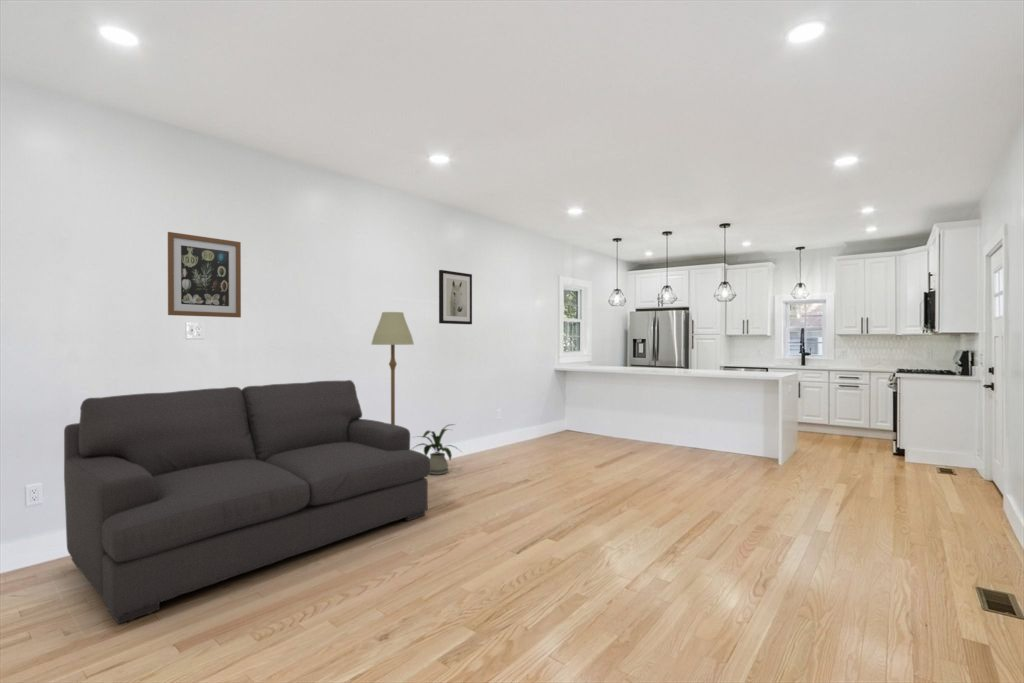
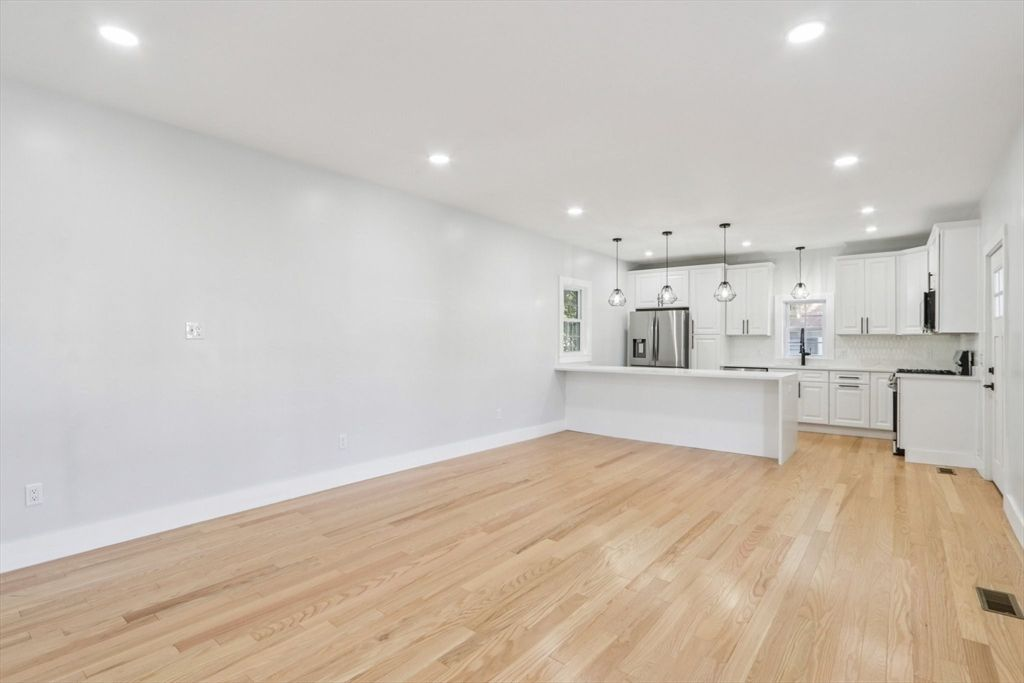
- sofa (267, 462)
- house plant (435, 447)
- wall art (206, 276)
- wall art (456, 298)
- floor lamp (392, 396)
